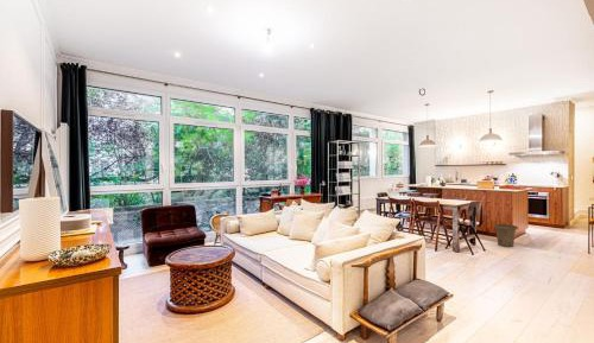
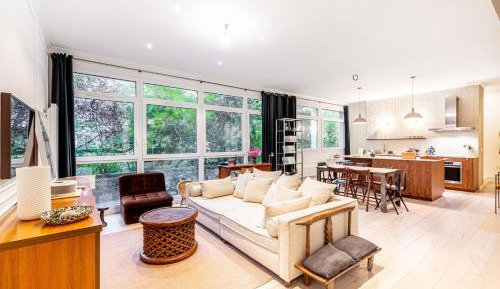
- basket (505, 235)
